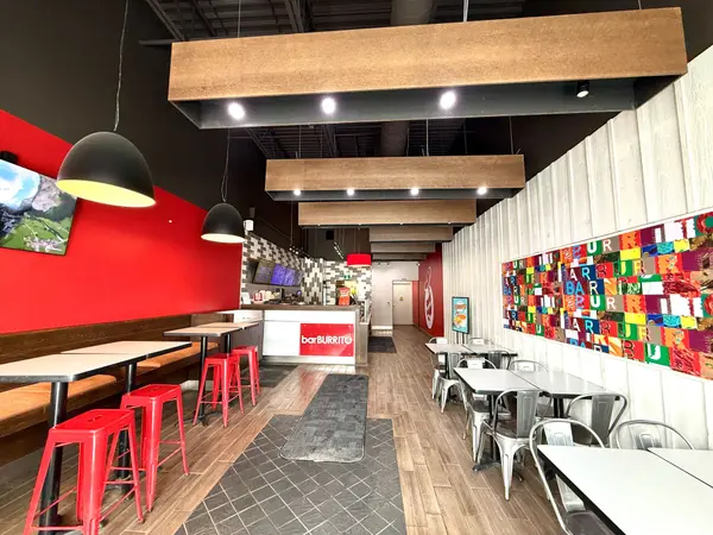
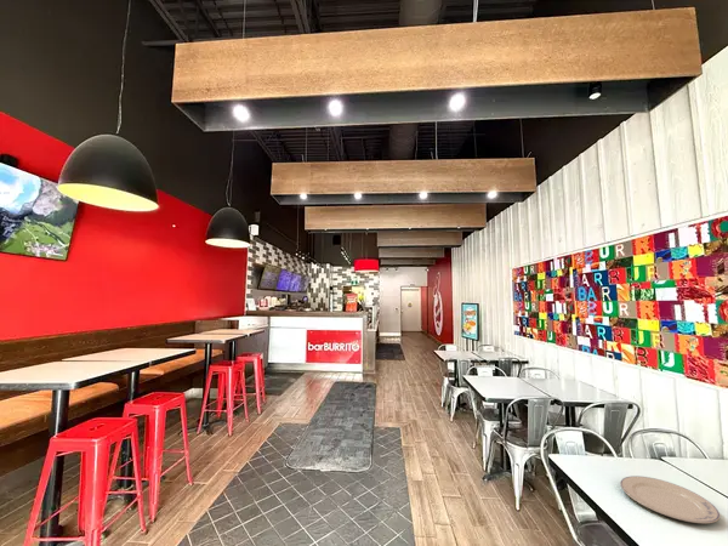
+ chinaware (666, 499)
